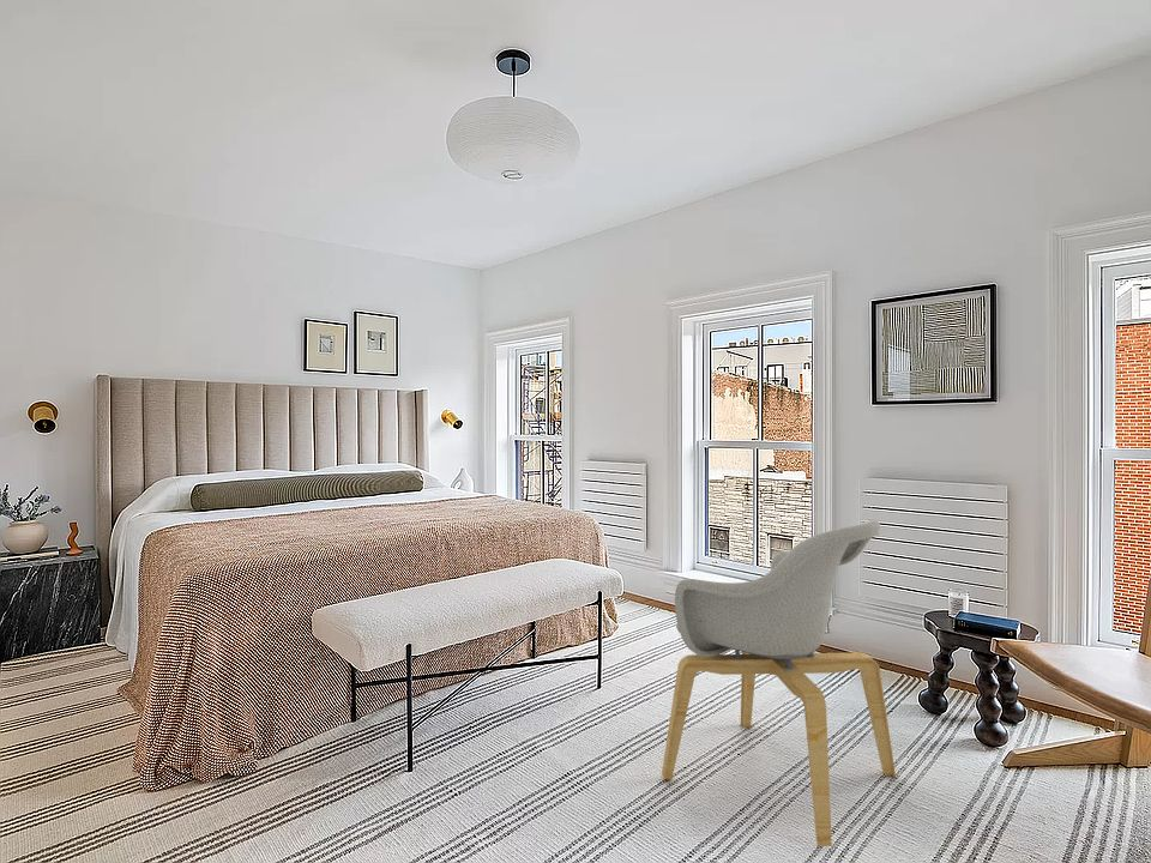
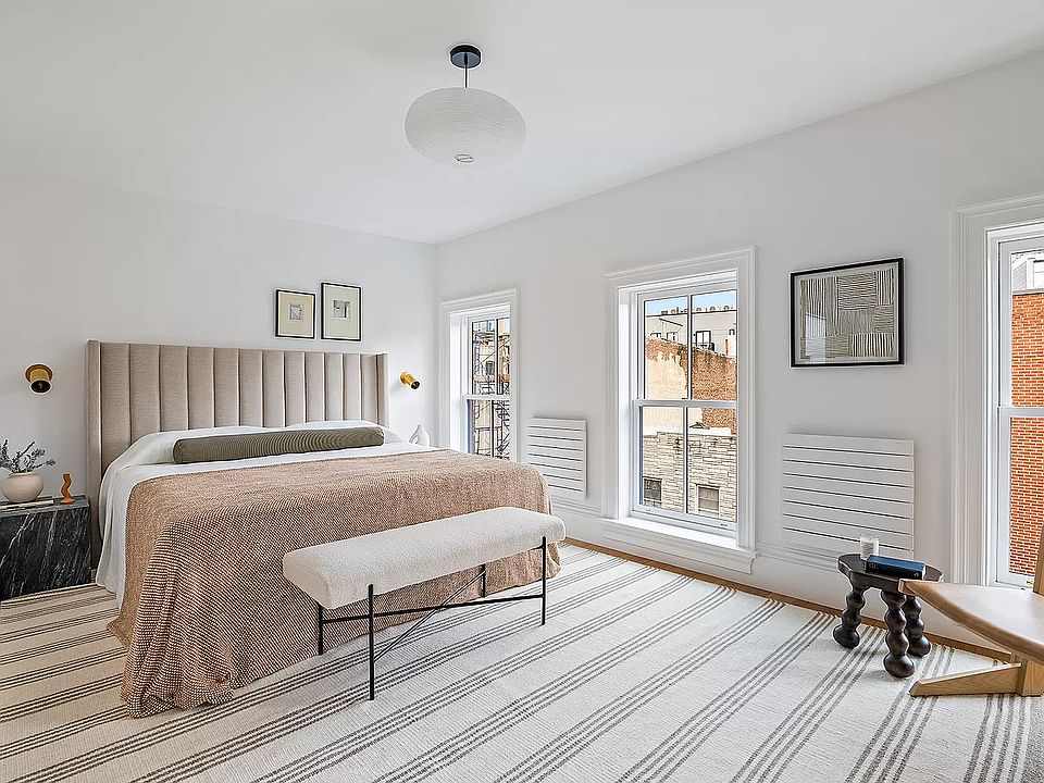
- armchair (779, 646)
